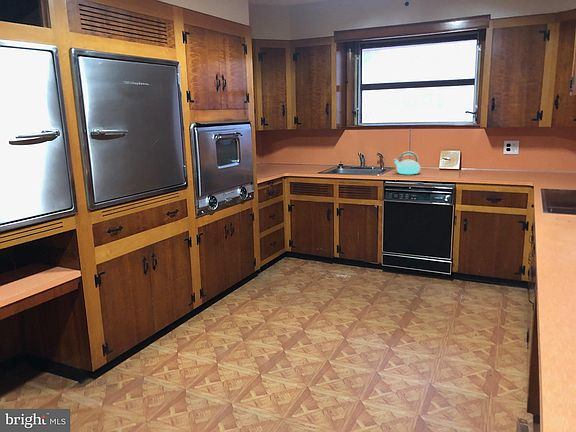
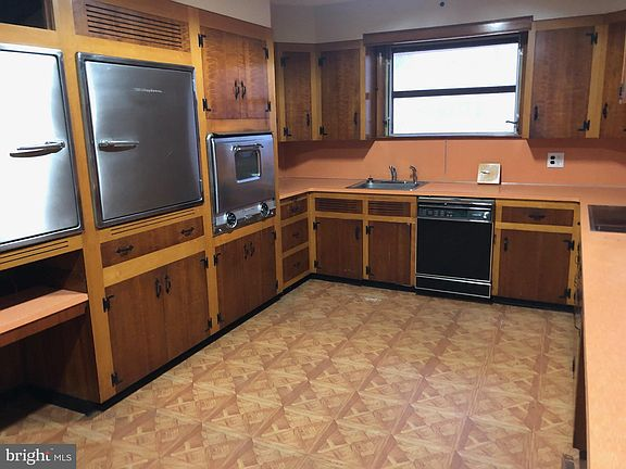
- kettle (406, 162)
